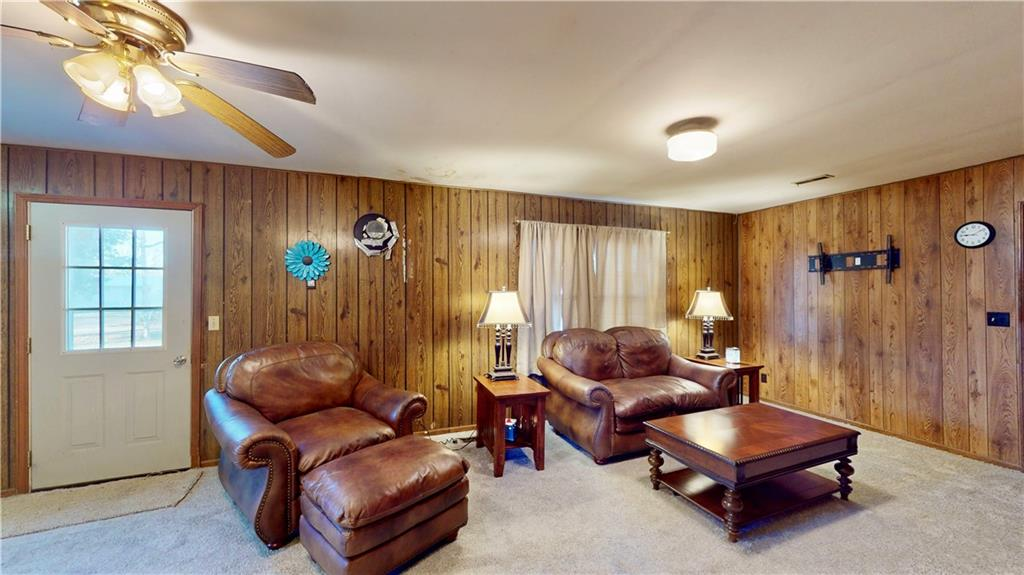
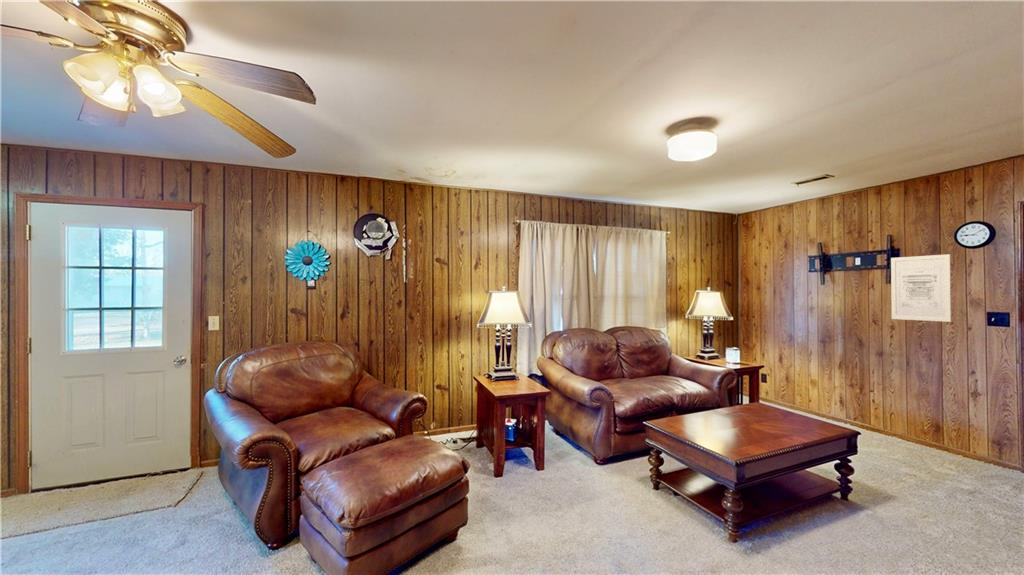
+ wall art (919, 288)
